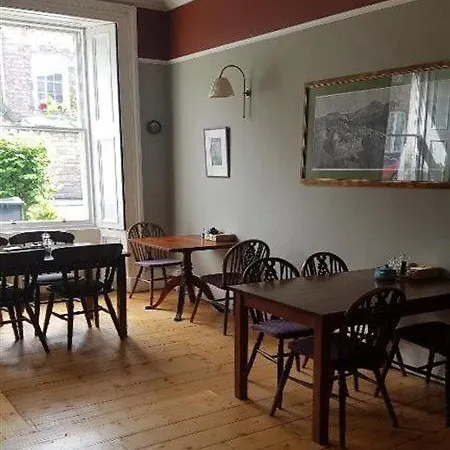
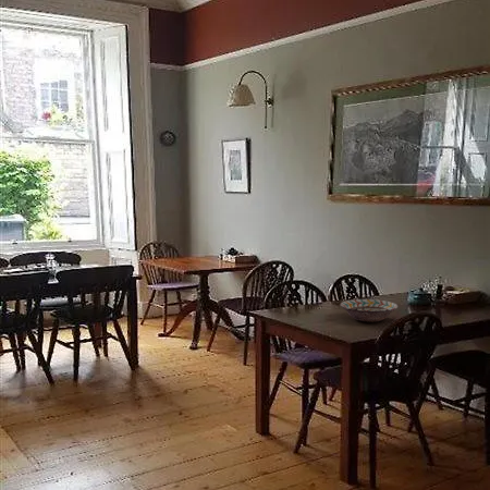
+ decorative bowl (368, 311)
